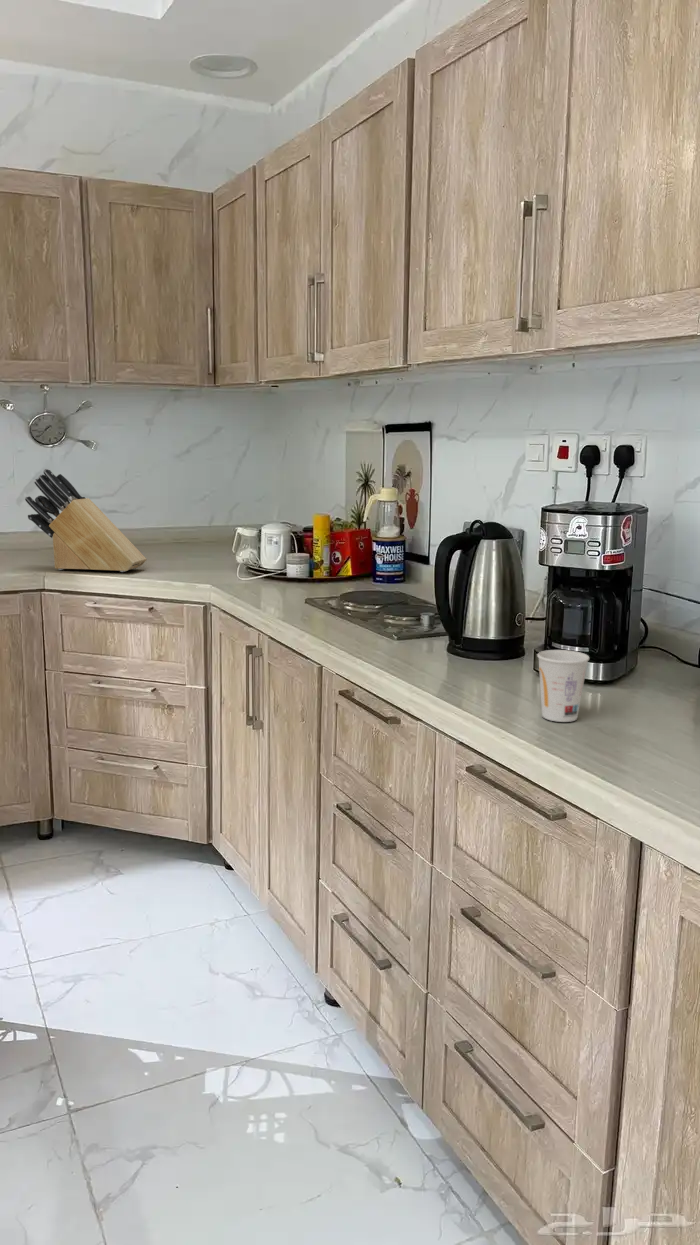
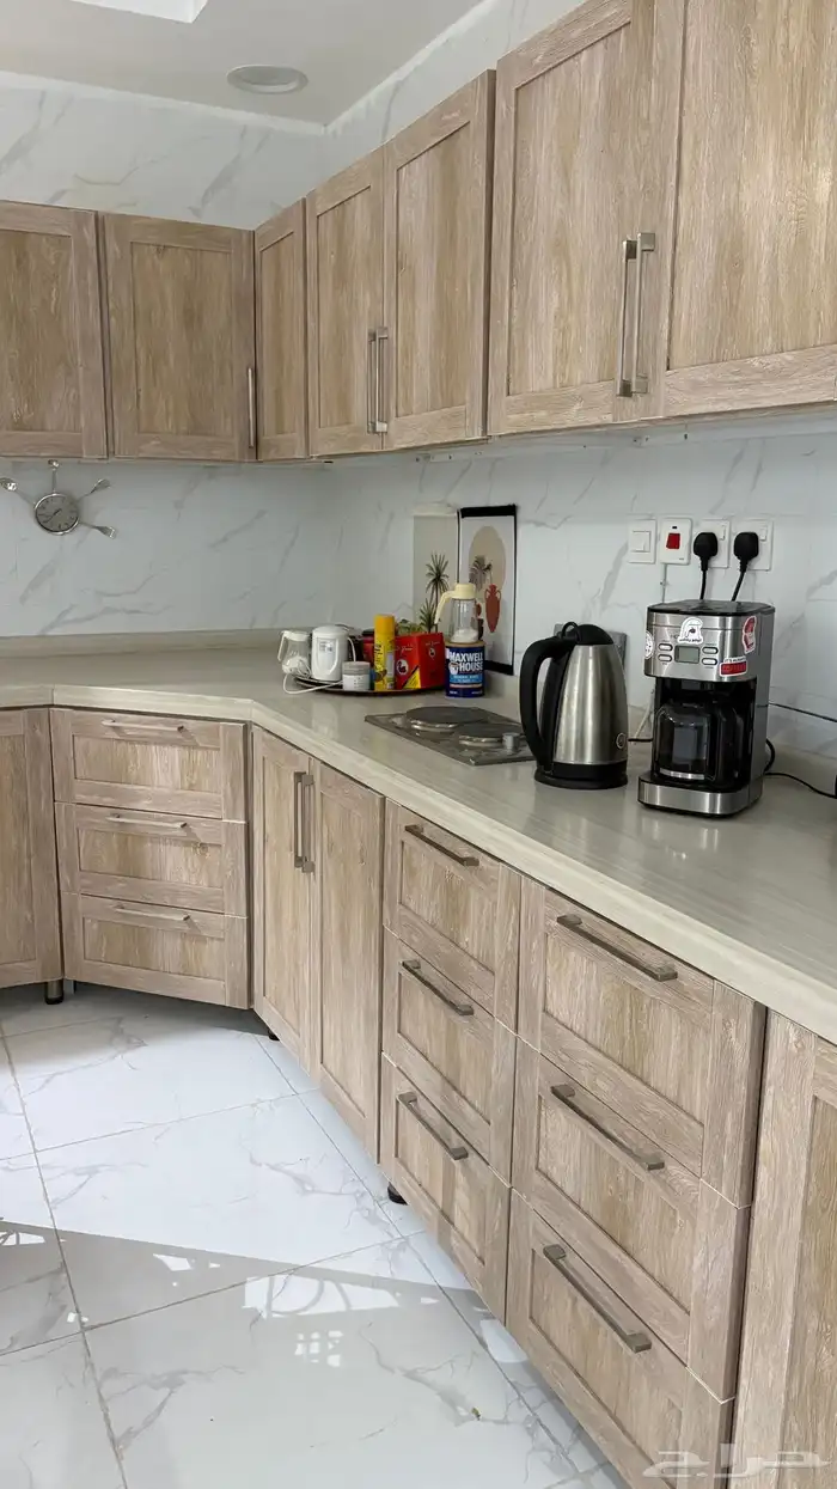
- cup (561, 686)
- knife block (85, 519)
